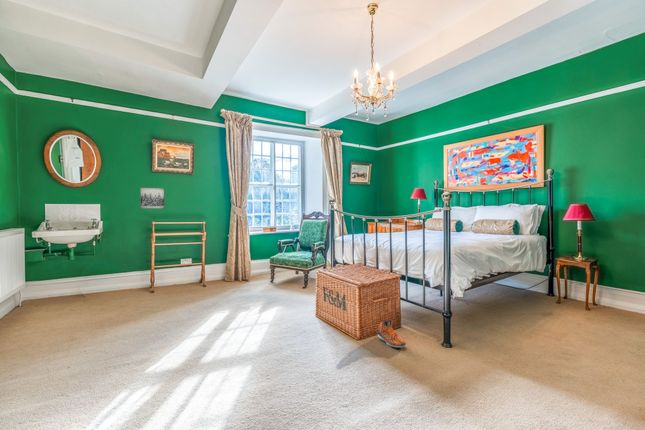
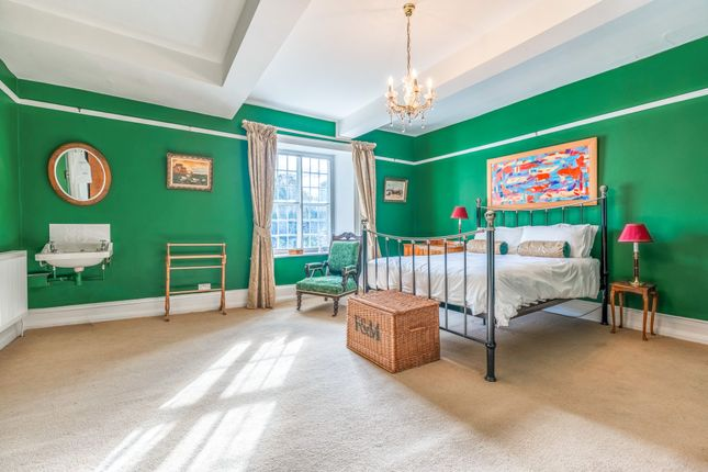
- wall art (152, 198)
- sneaker (390, 332)
